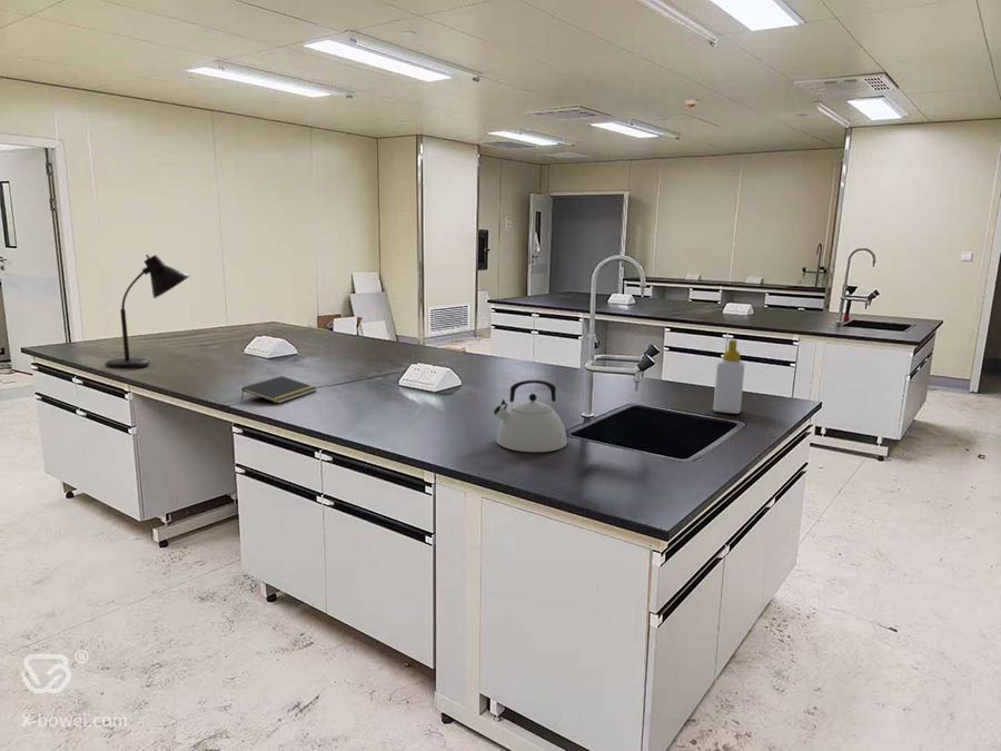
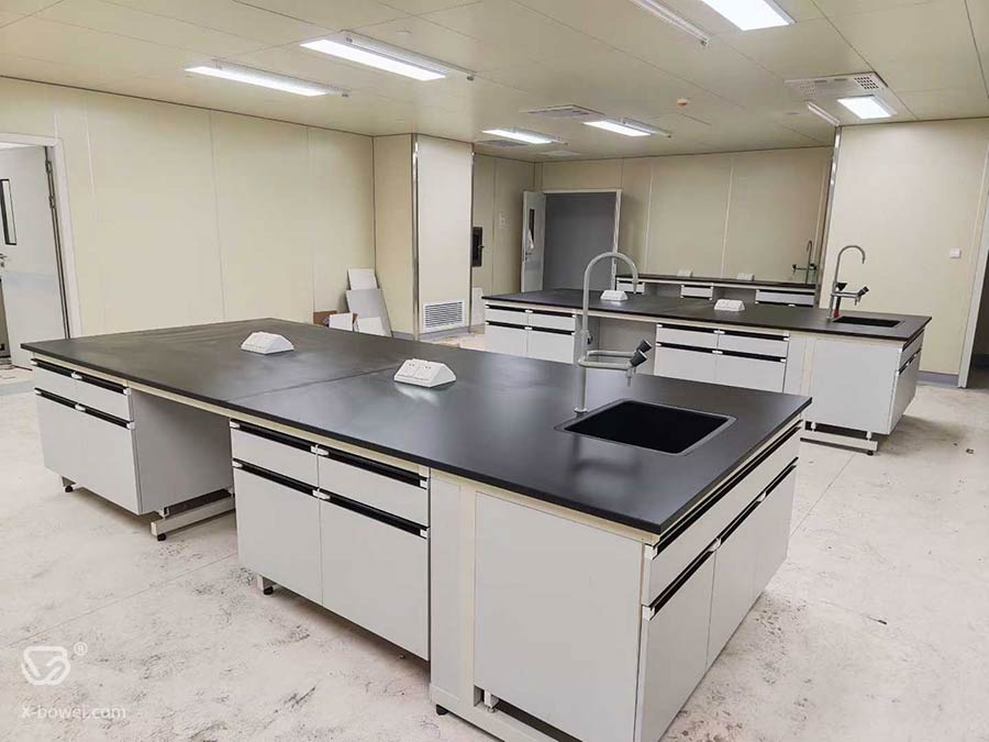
- soap bottle (730, 375)
- notepad (280, 388)
- kettle (531, 411)
- desk lamp (153, 297)
